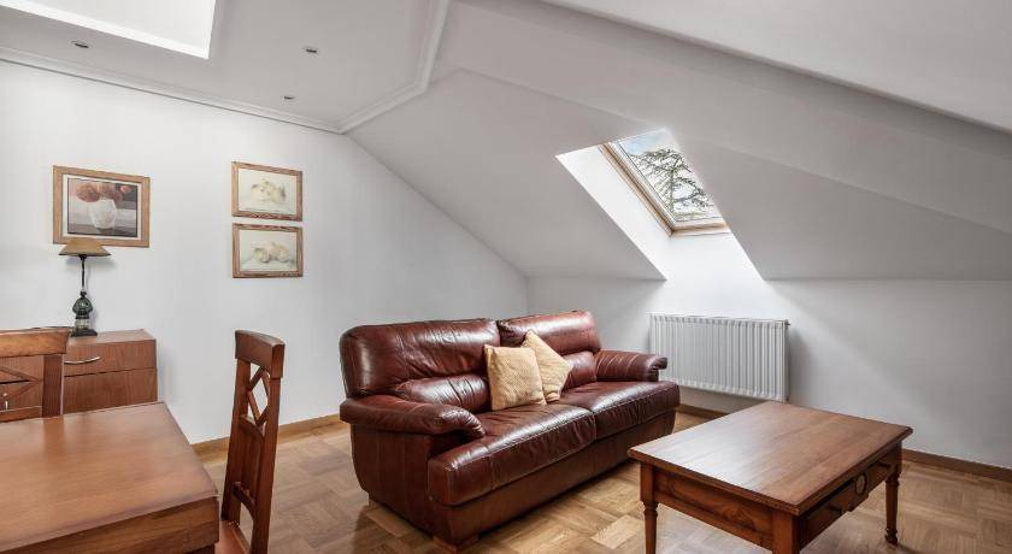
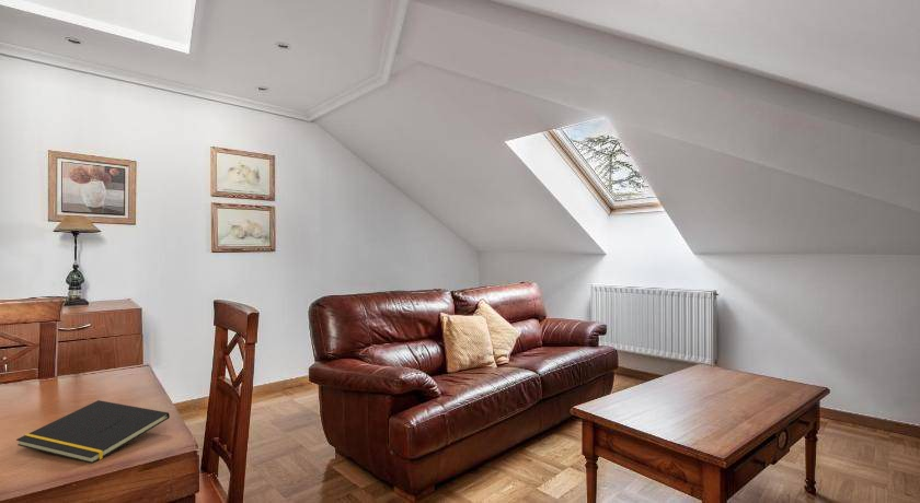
+ notepad (95, 428)
